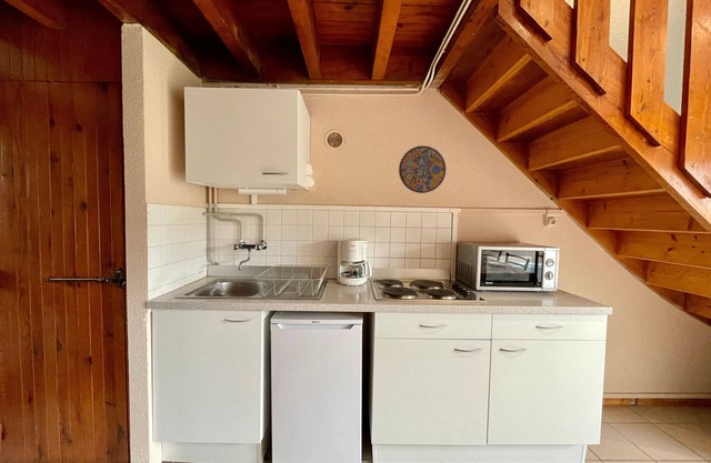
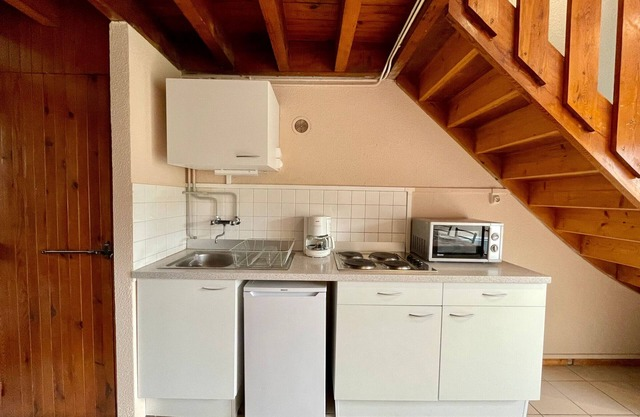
- manhole cover (422, 169)
